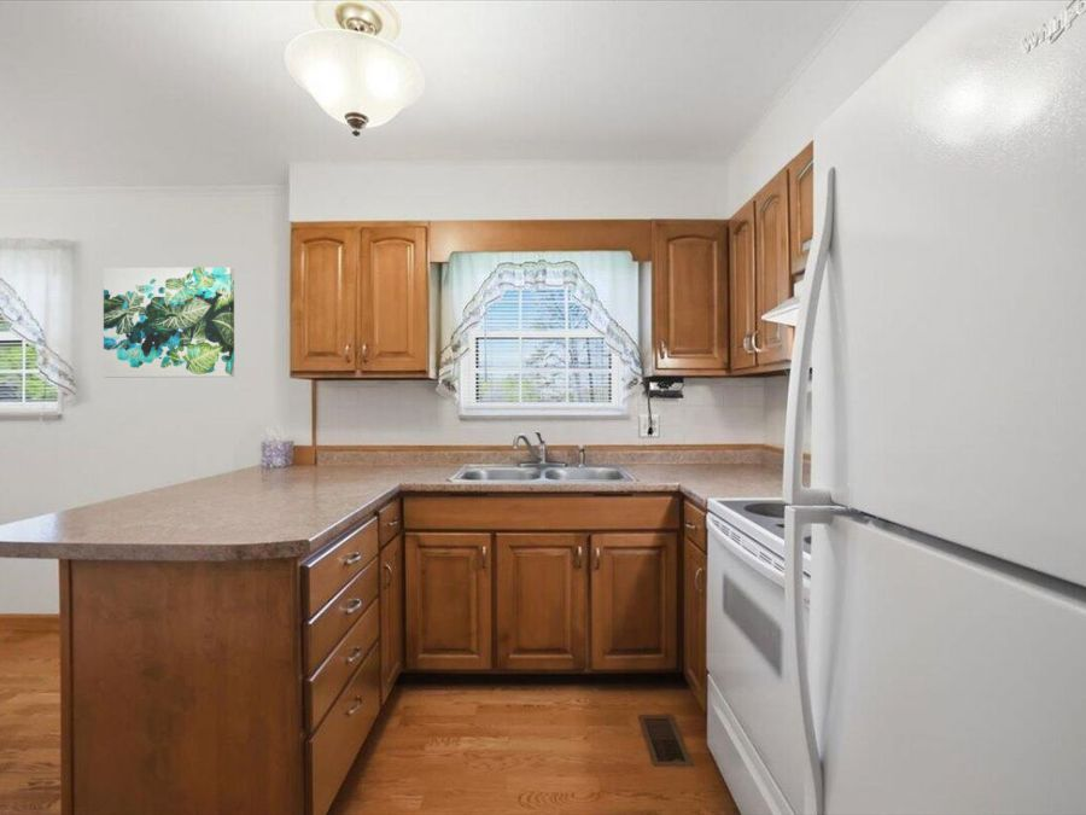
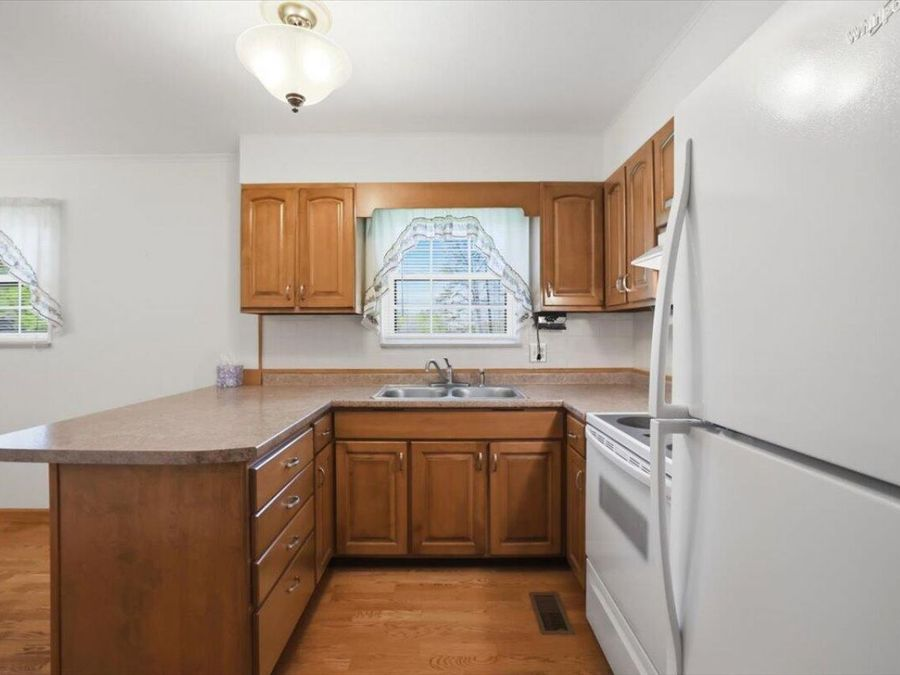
- wall art (169, 322)
